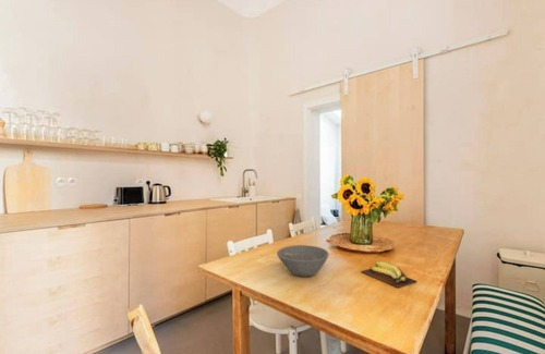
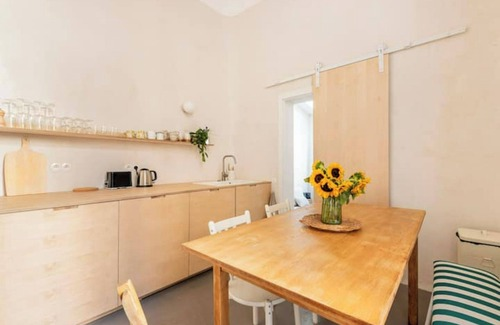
- bowl (302, 261)
- banana (387, 270)
